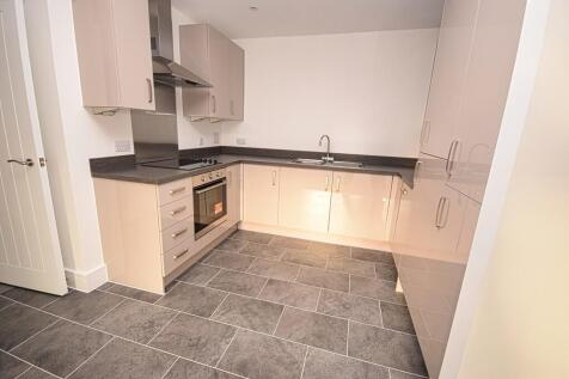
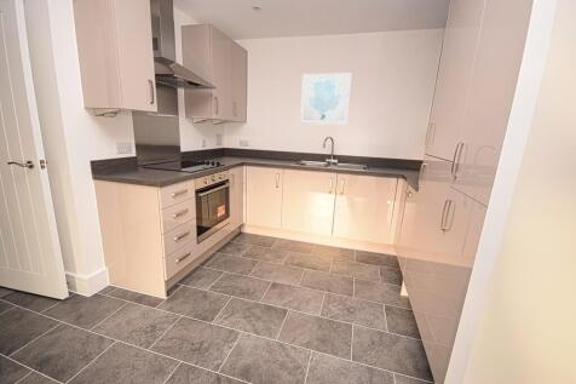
+ wall art (324, 99)
